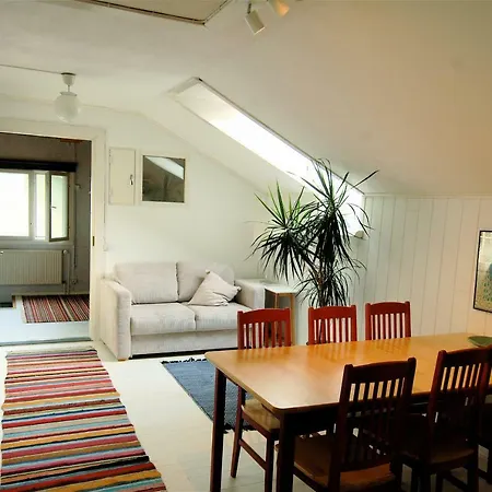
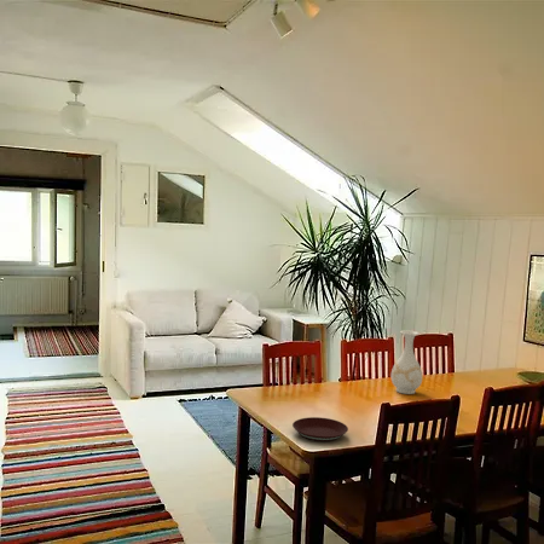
+ vase (407, 361)
+ plate (319, 429)
